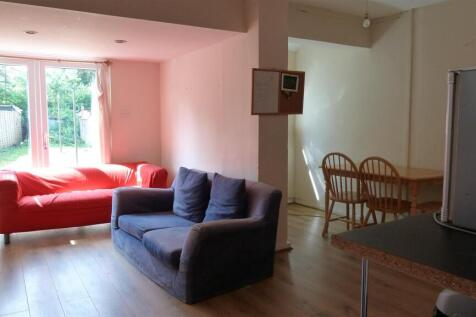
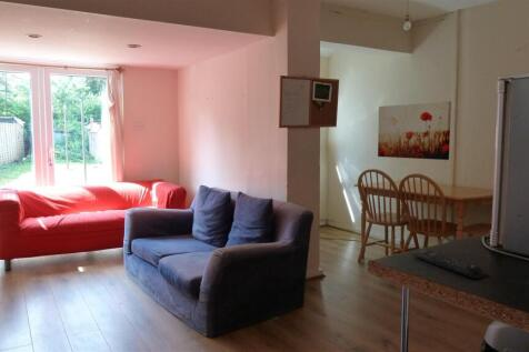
+ wall art (411, 131)
+ remote control (445, 262)
